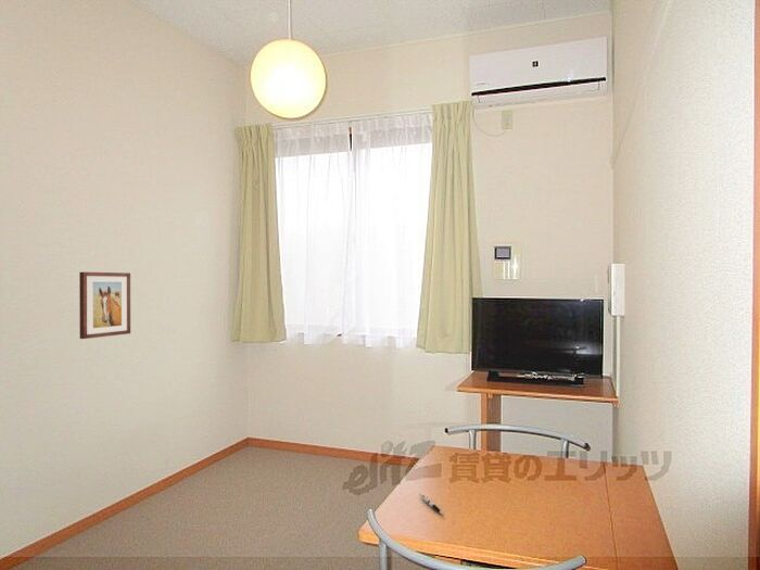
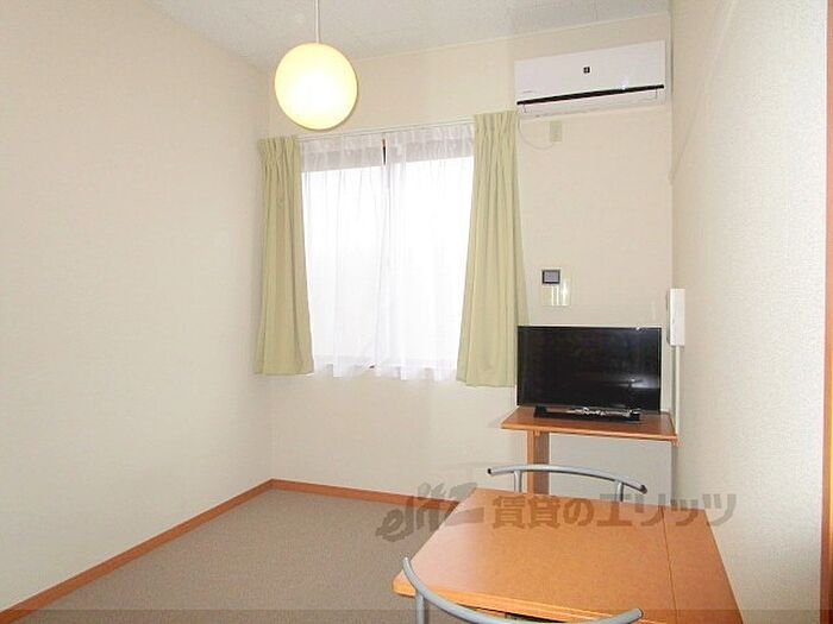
- pen (431, 504)
- wall art (105, 304)
